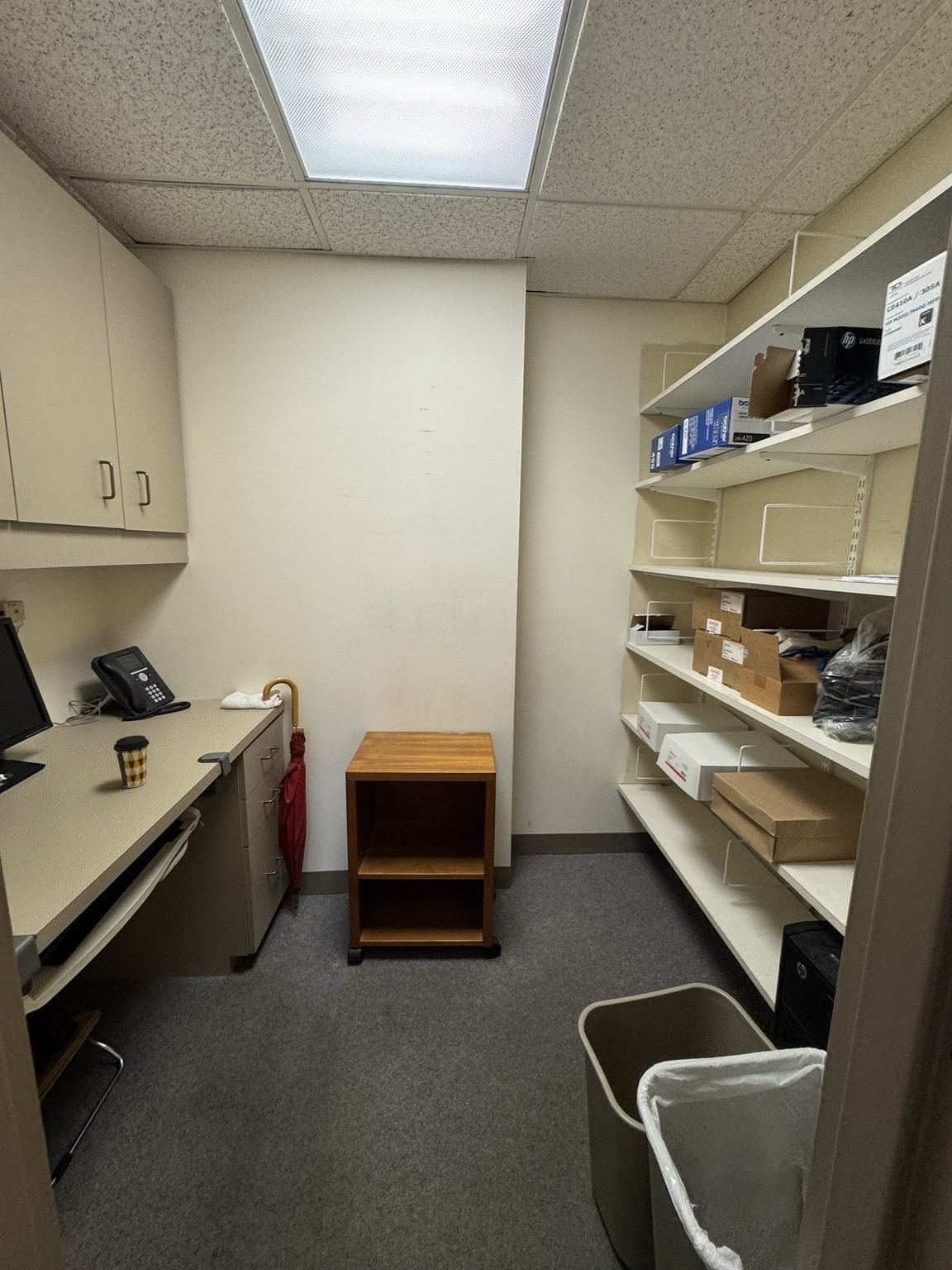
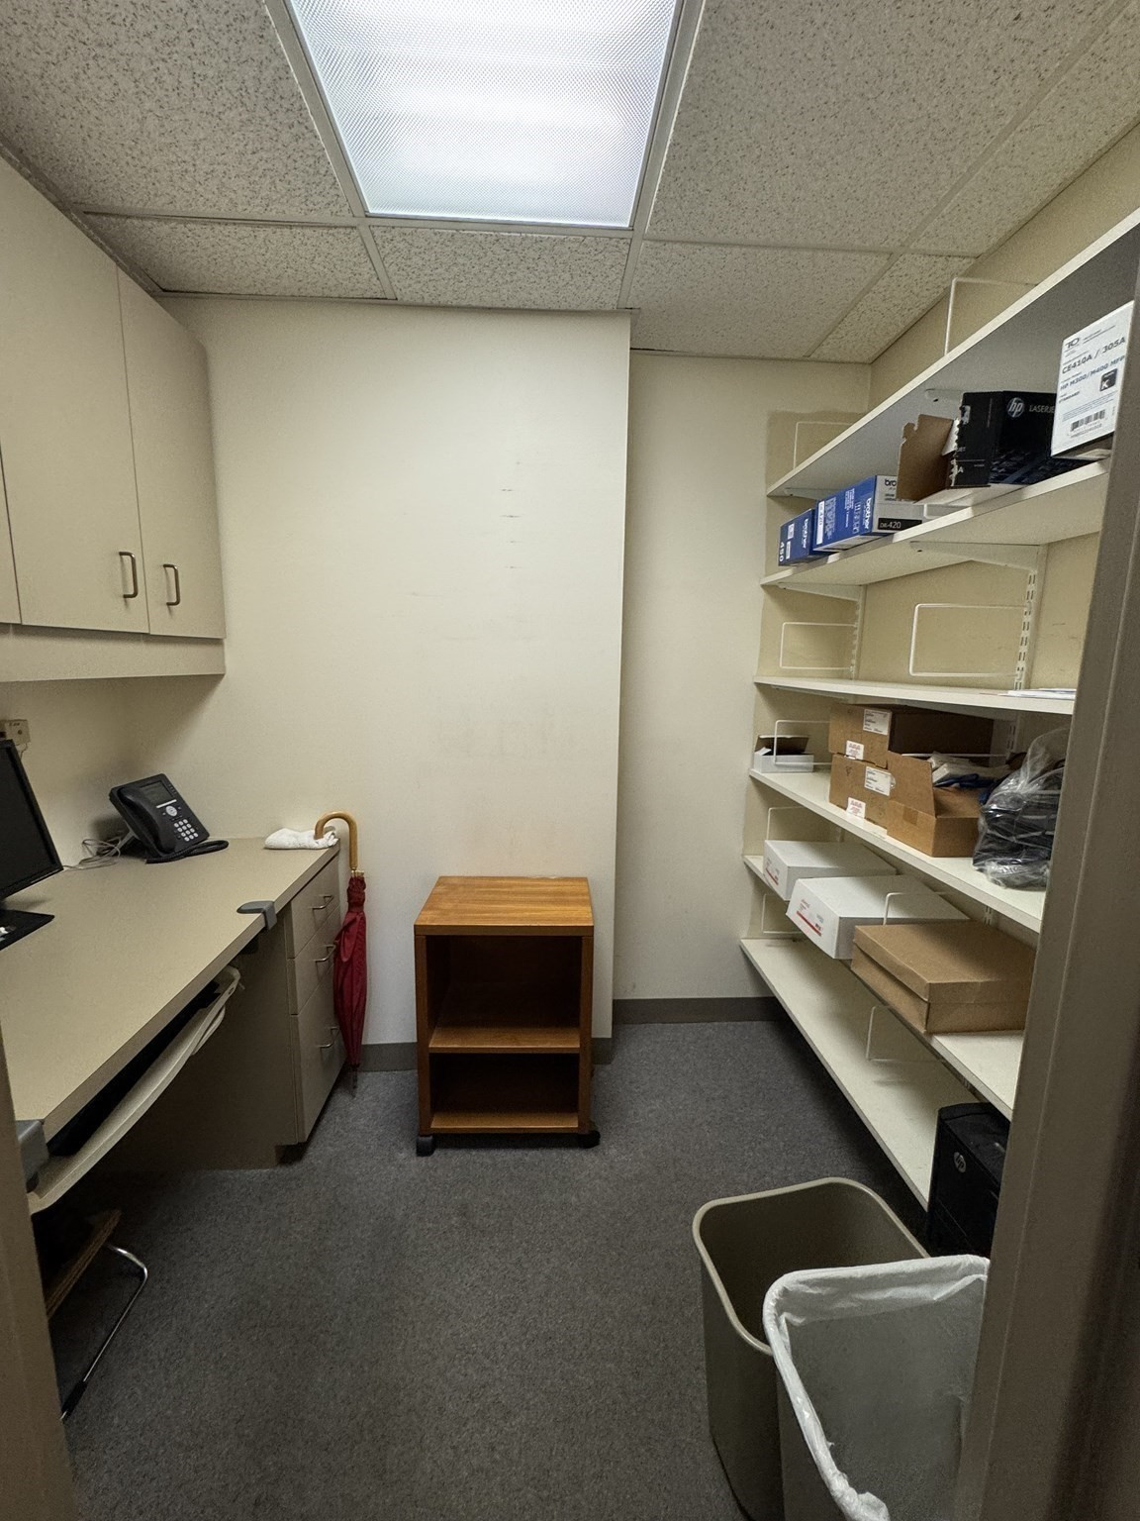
- coffee cup (133, 762)
